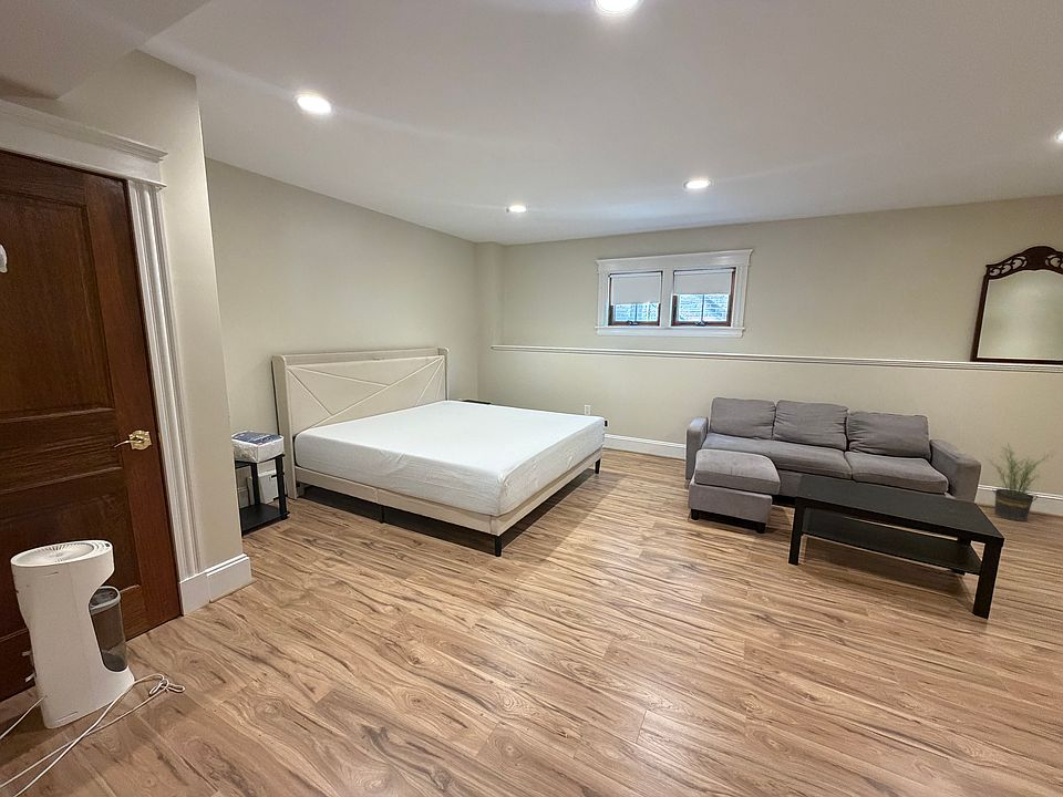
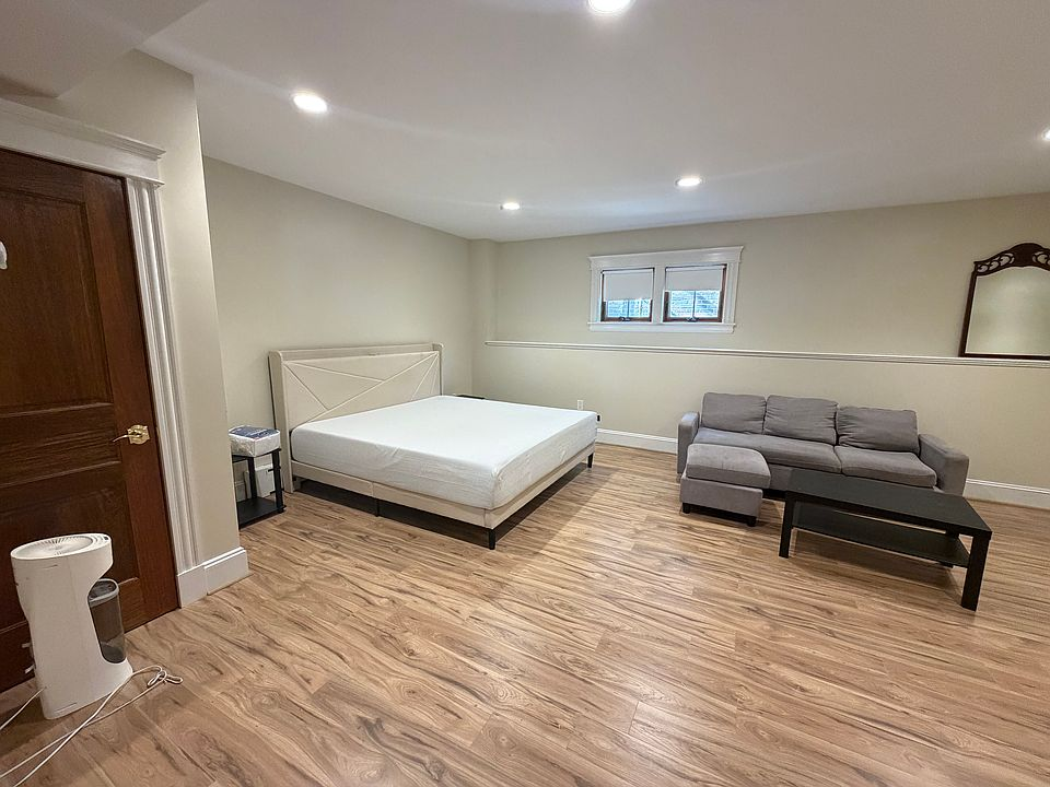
- potted plant (1013, 480)
